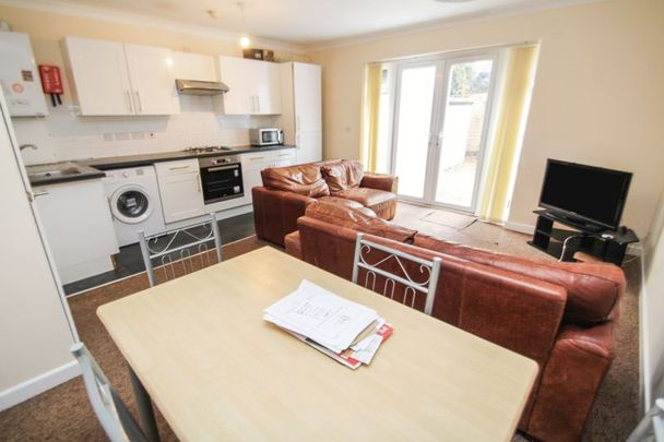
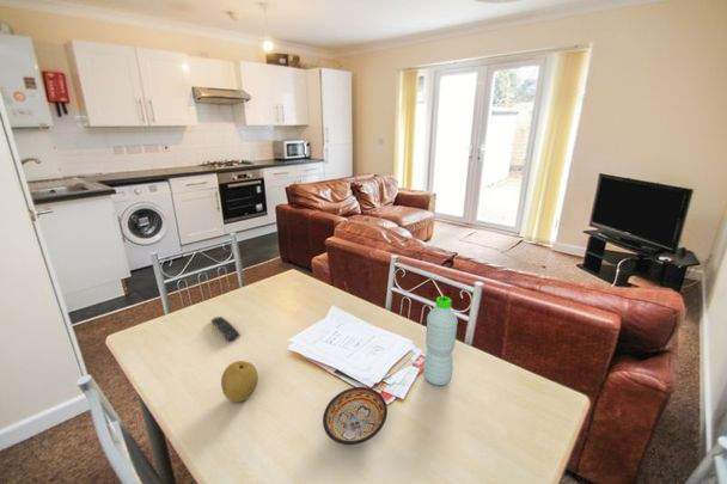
+ fruit (239, 381)
+ remote control (224, 326)
+ bowl (355, 421)
+ water bottle (440, 339)
